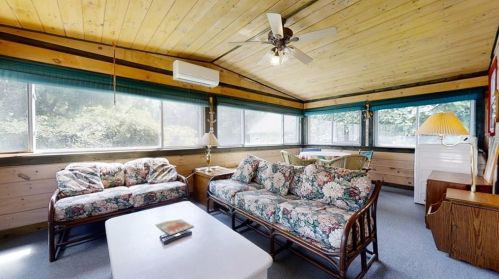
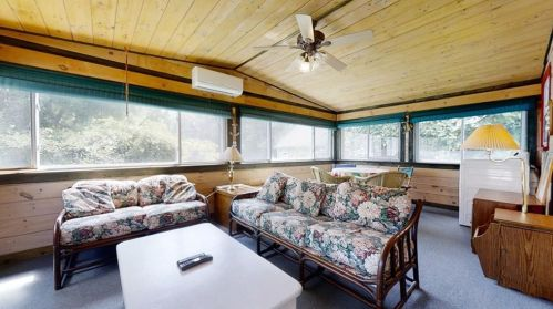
- magazine (174, 225)
